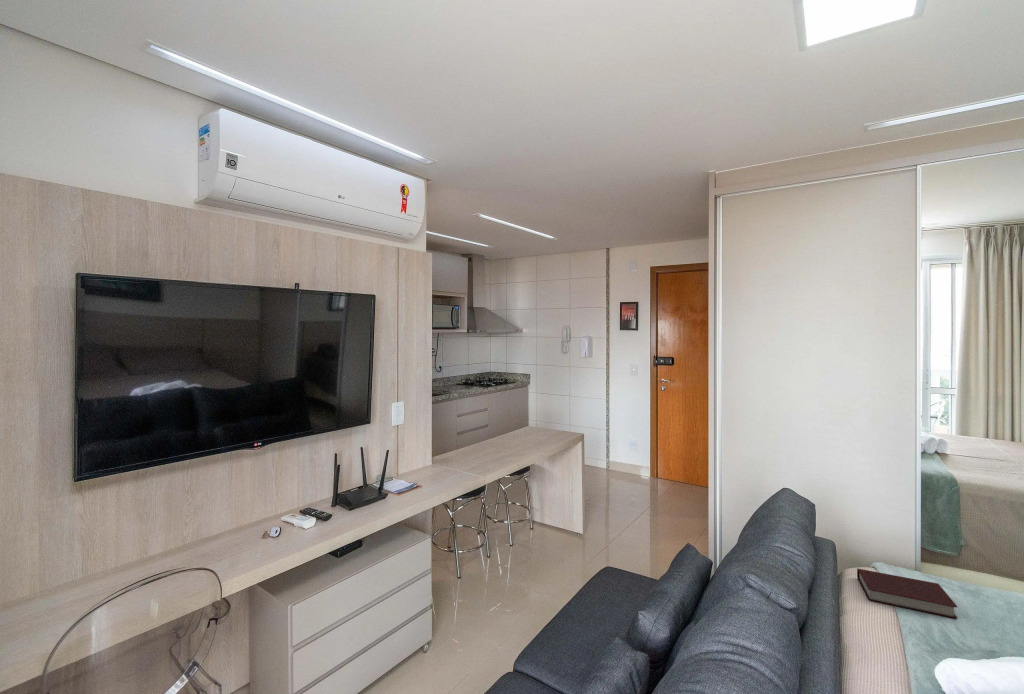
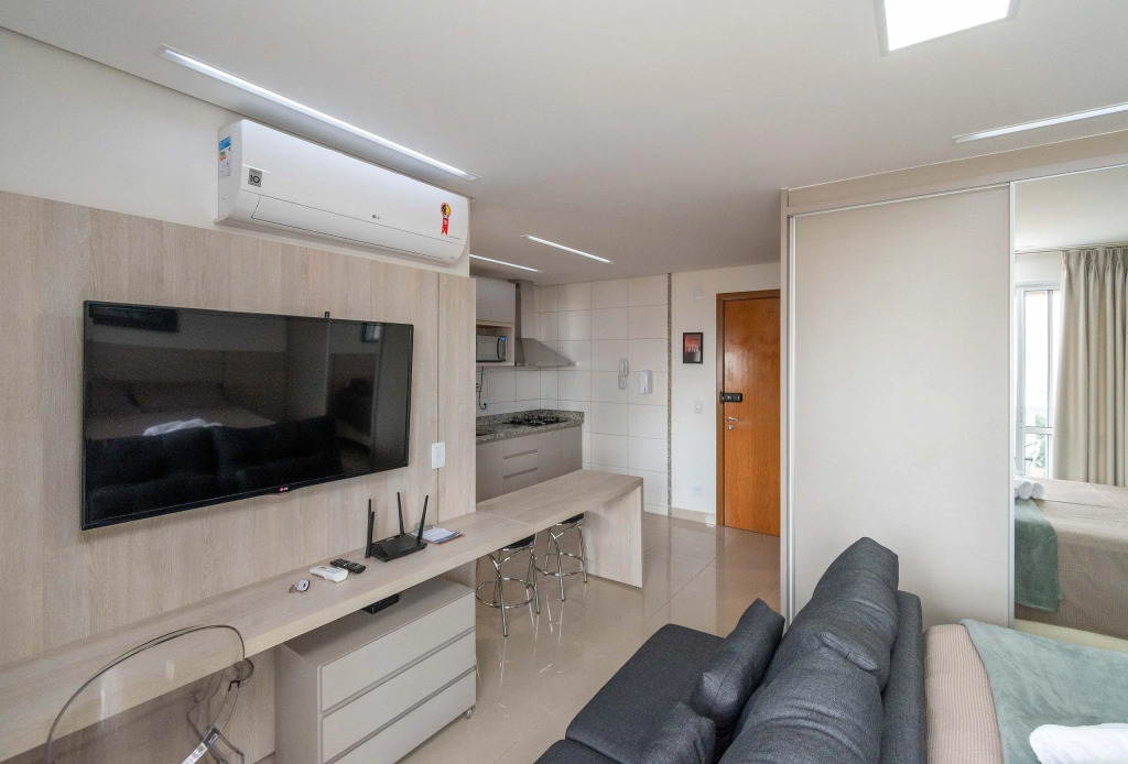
- book (903, 591)
